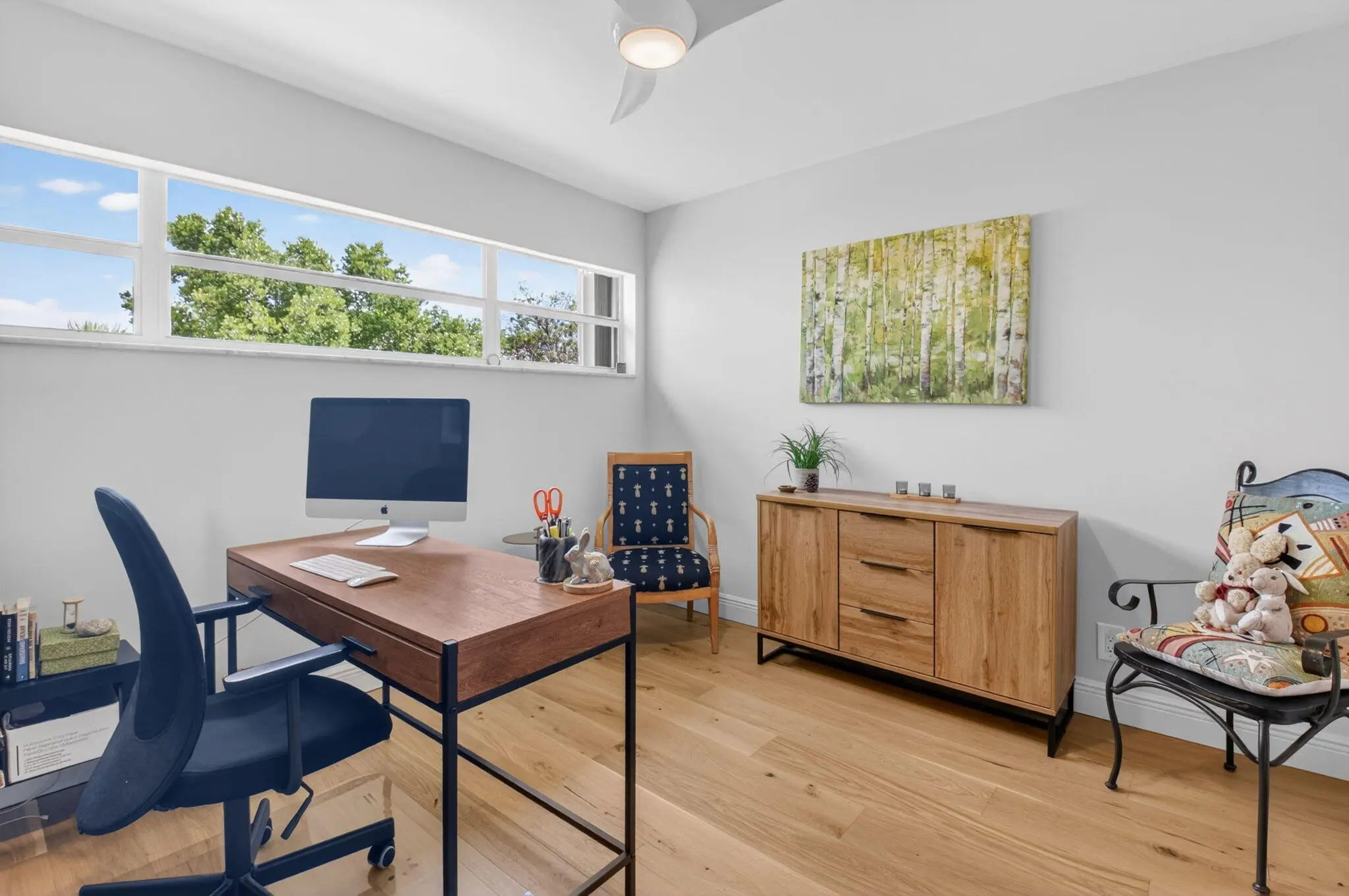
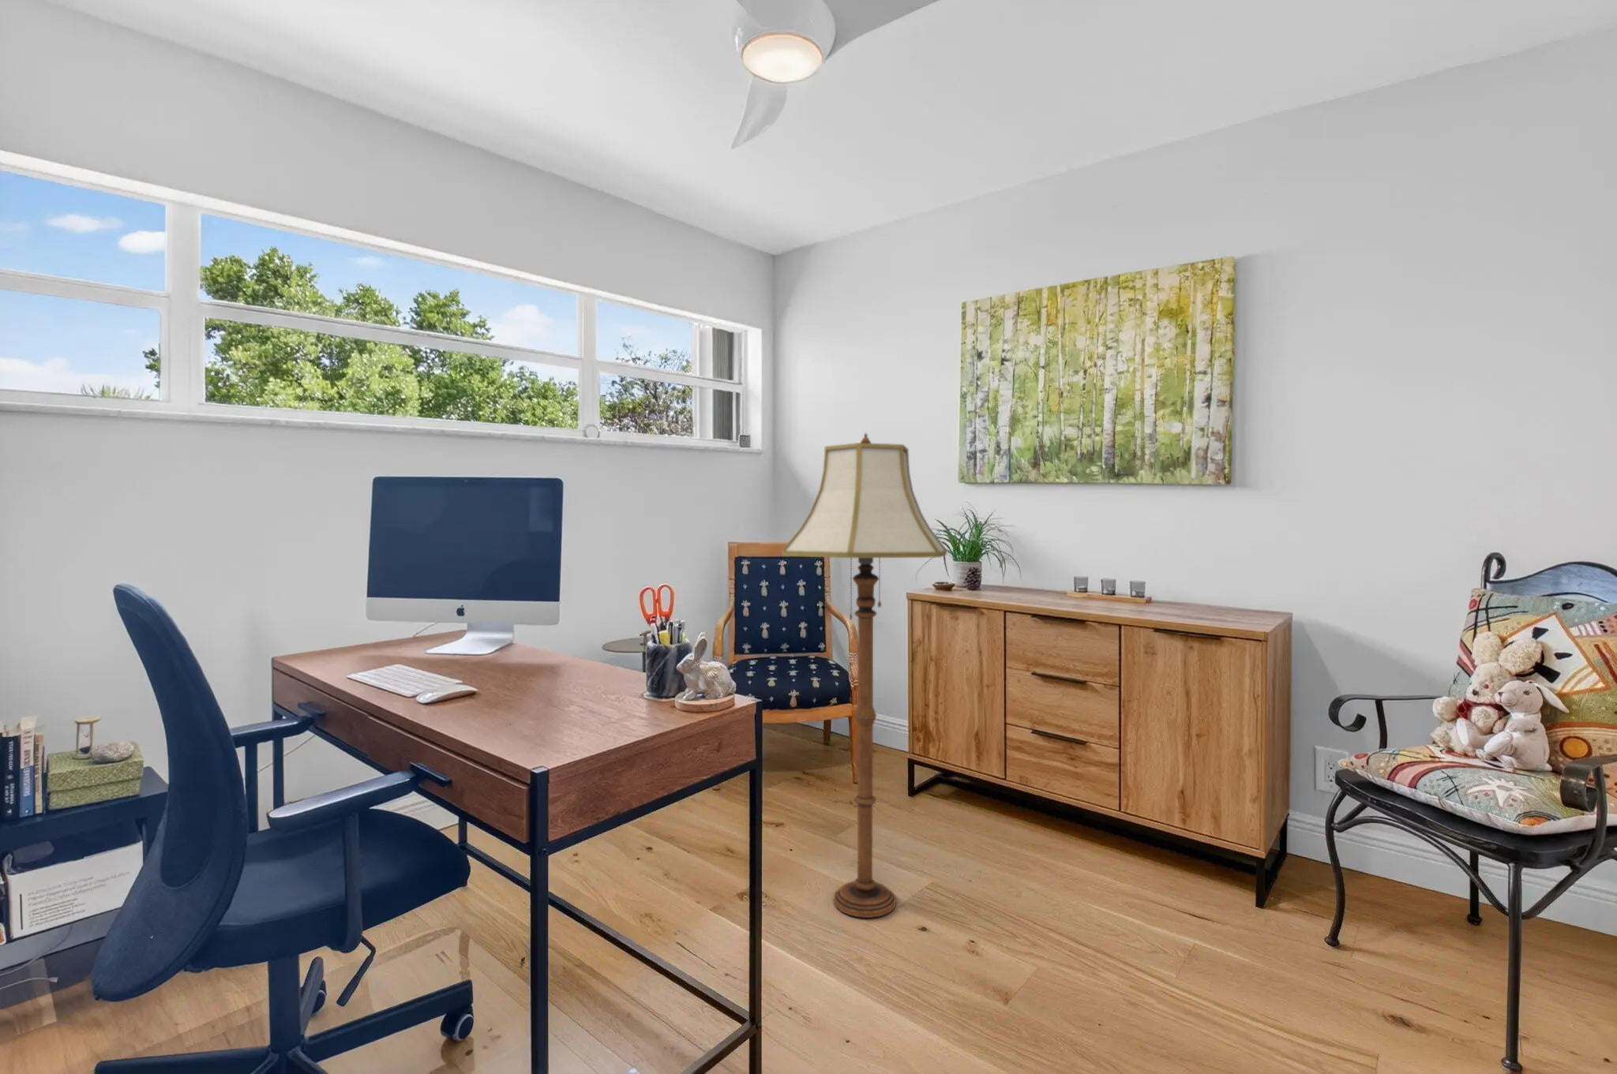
+ floor lamp (867, 666)
